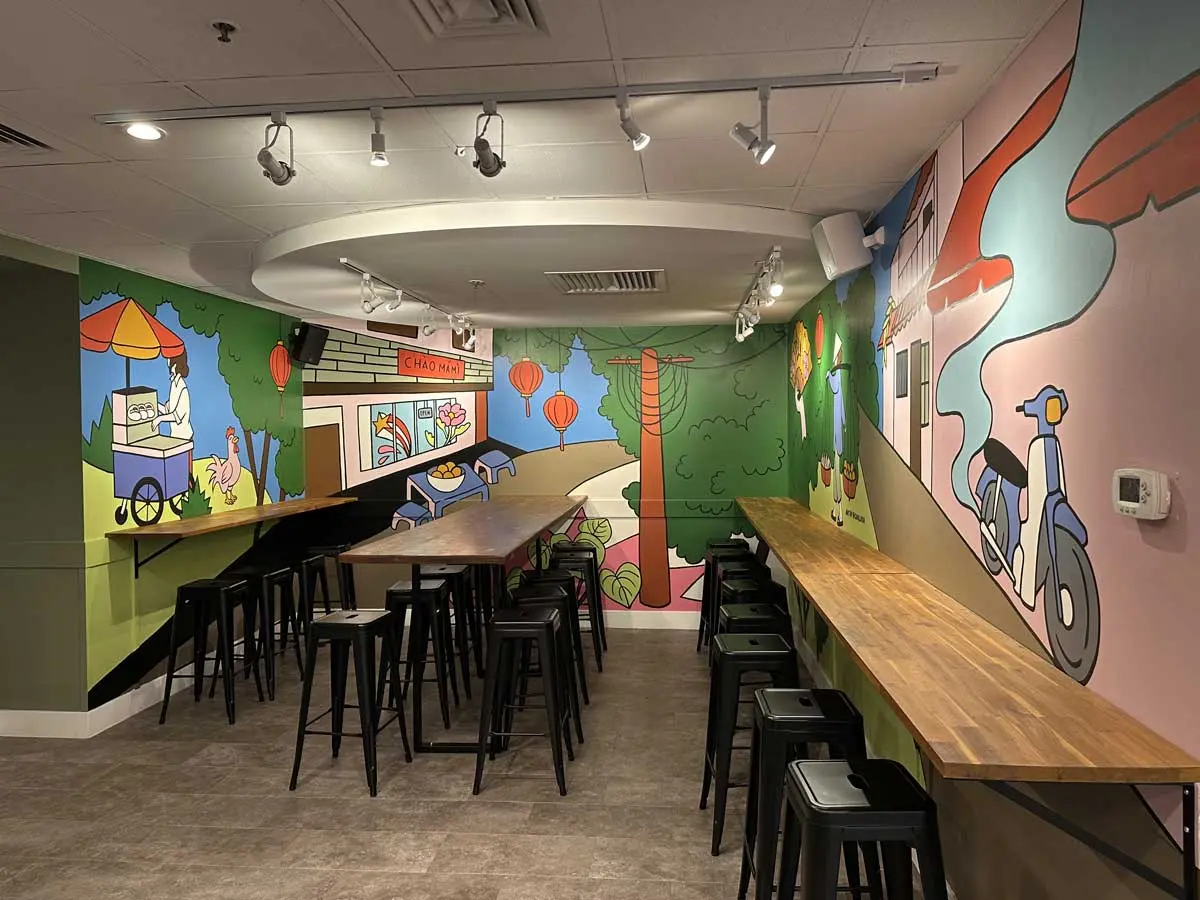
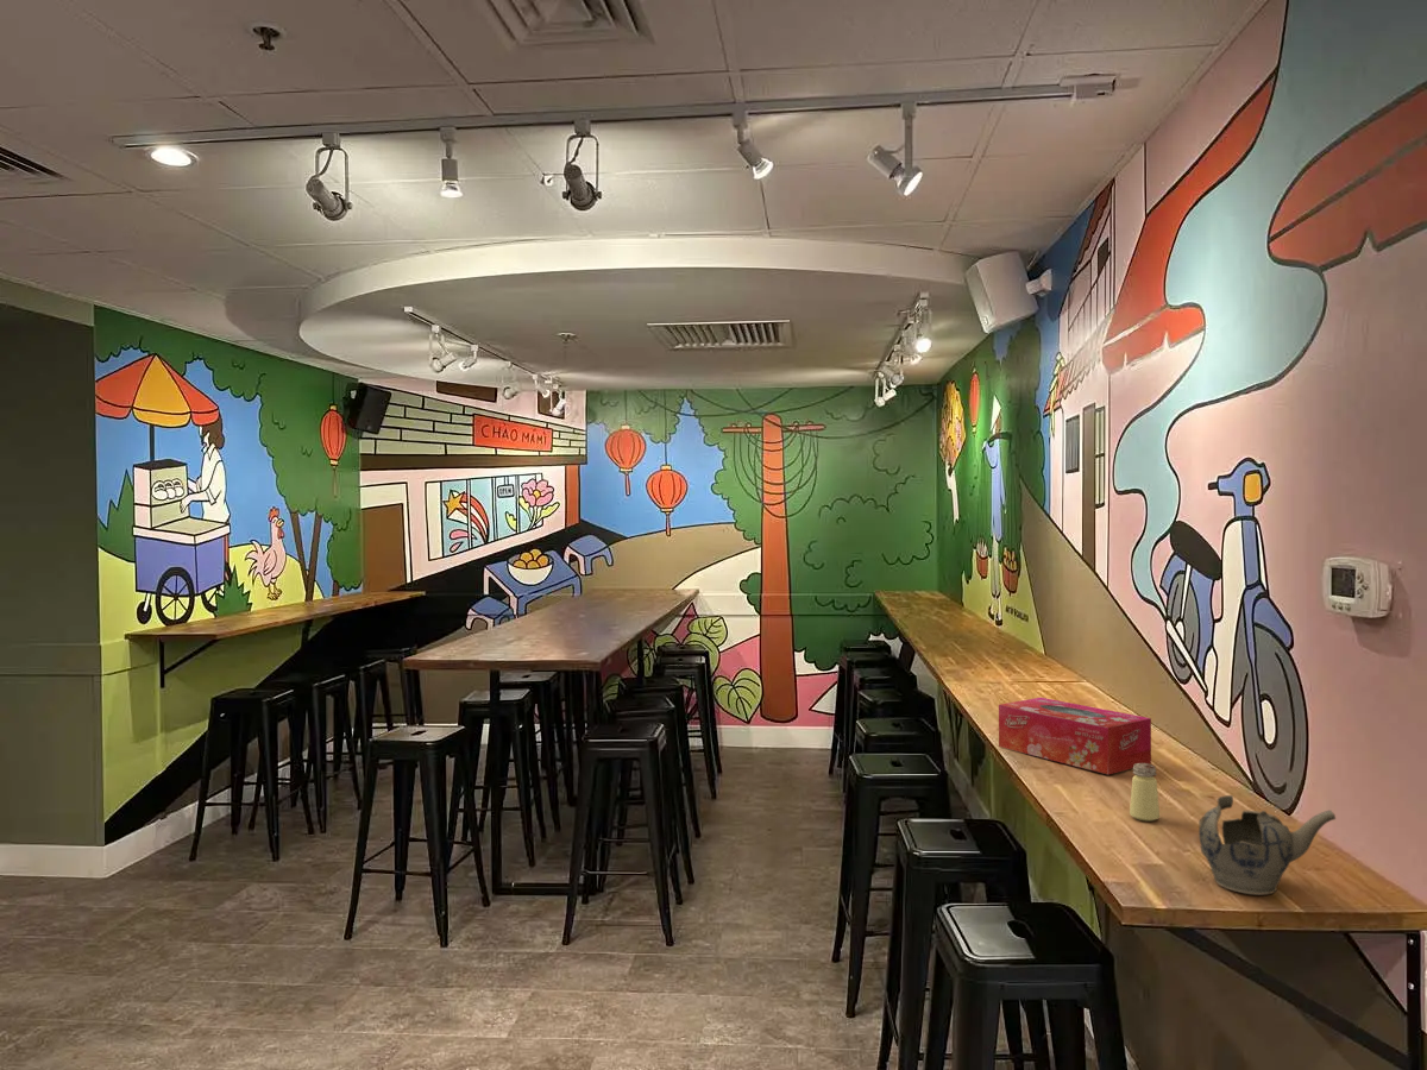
+ tissue box (1071, 732)
+ saltshaker (1144, 791)
+ teapot (1264, 844)
